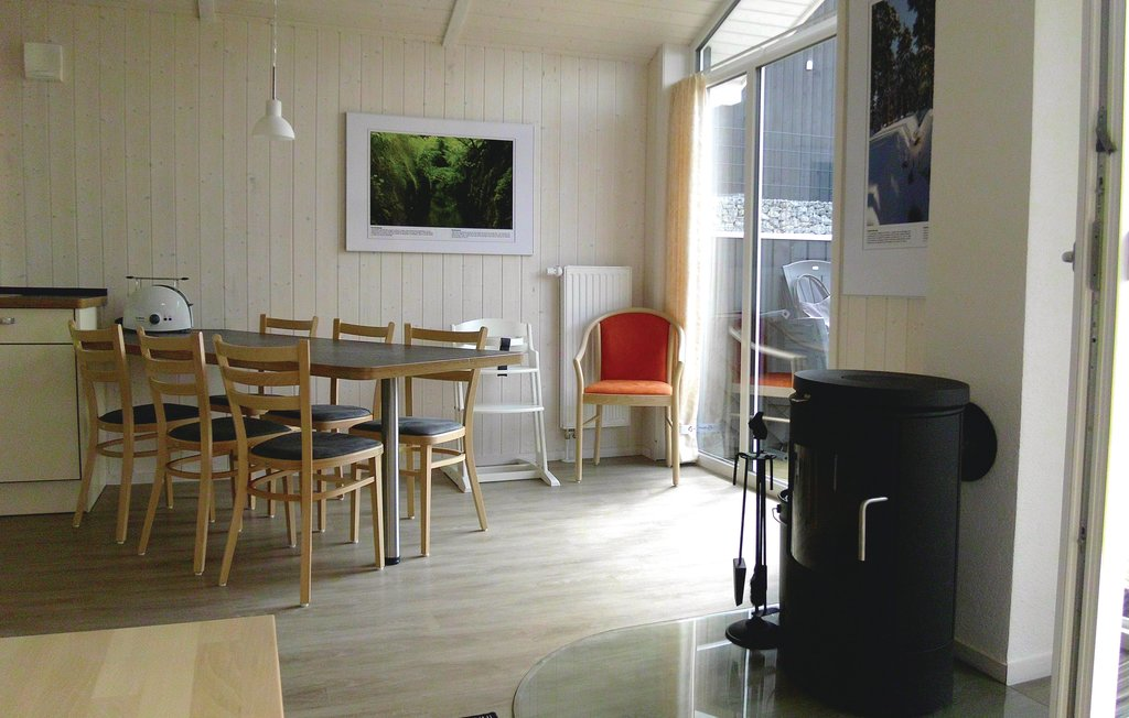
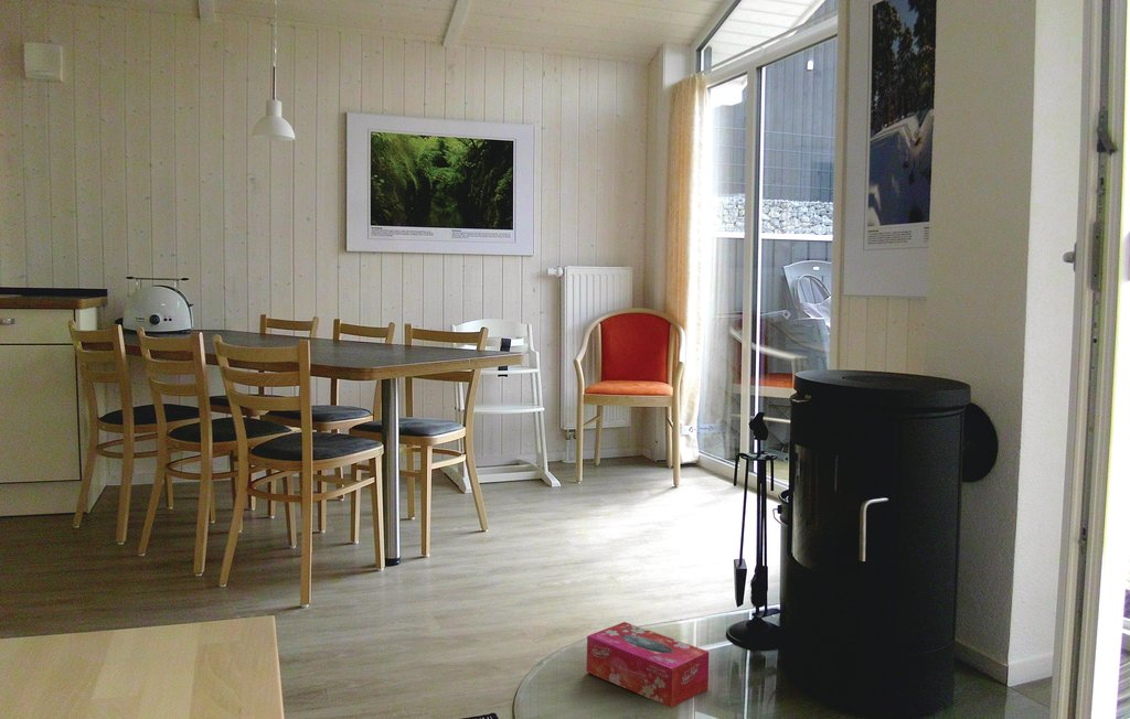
+ tissue box (646, 662)
